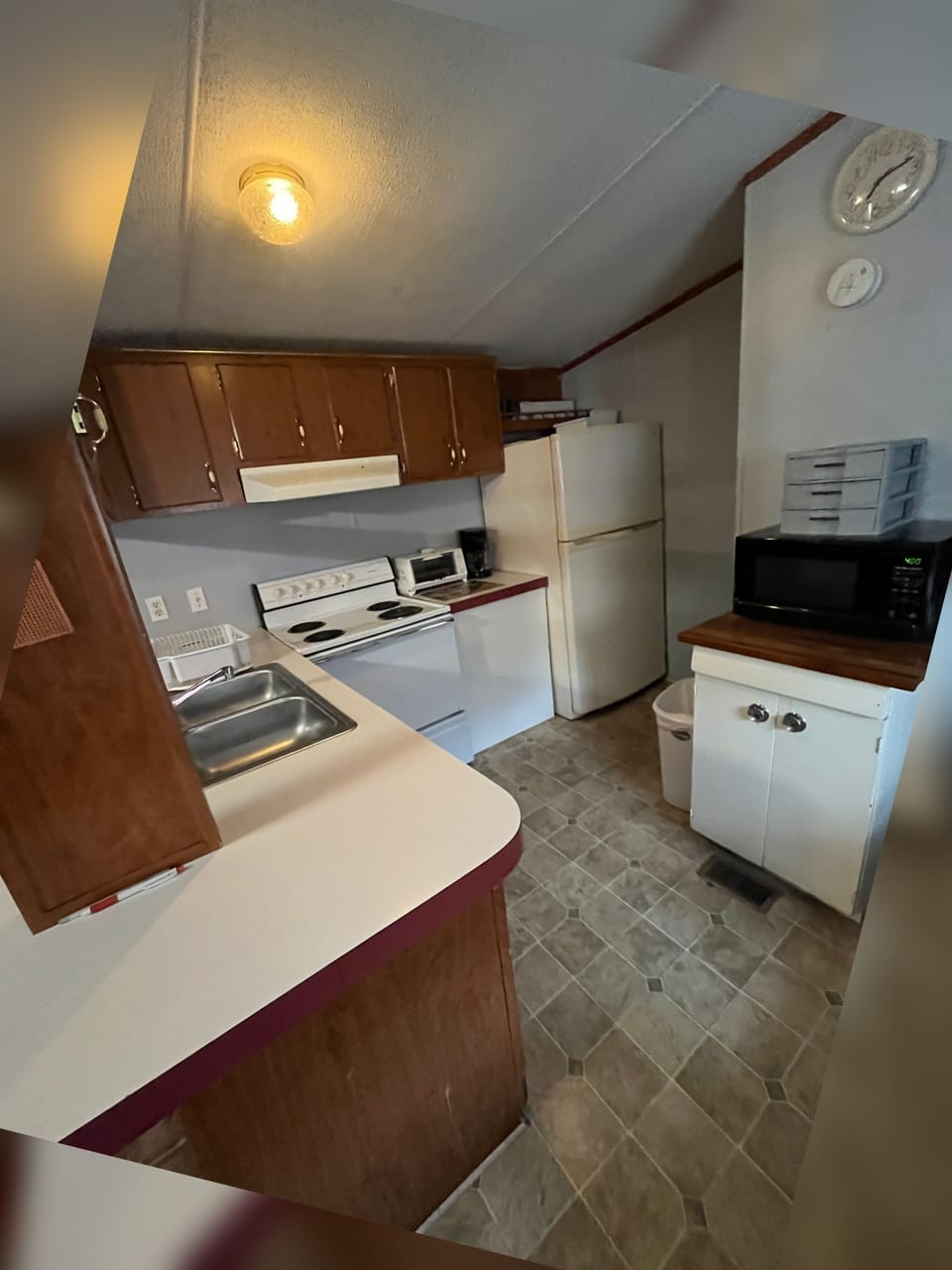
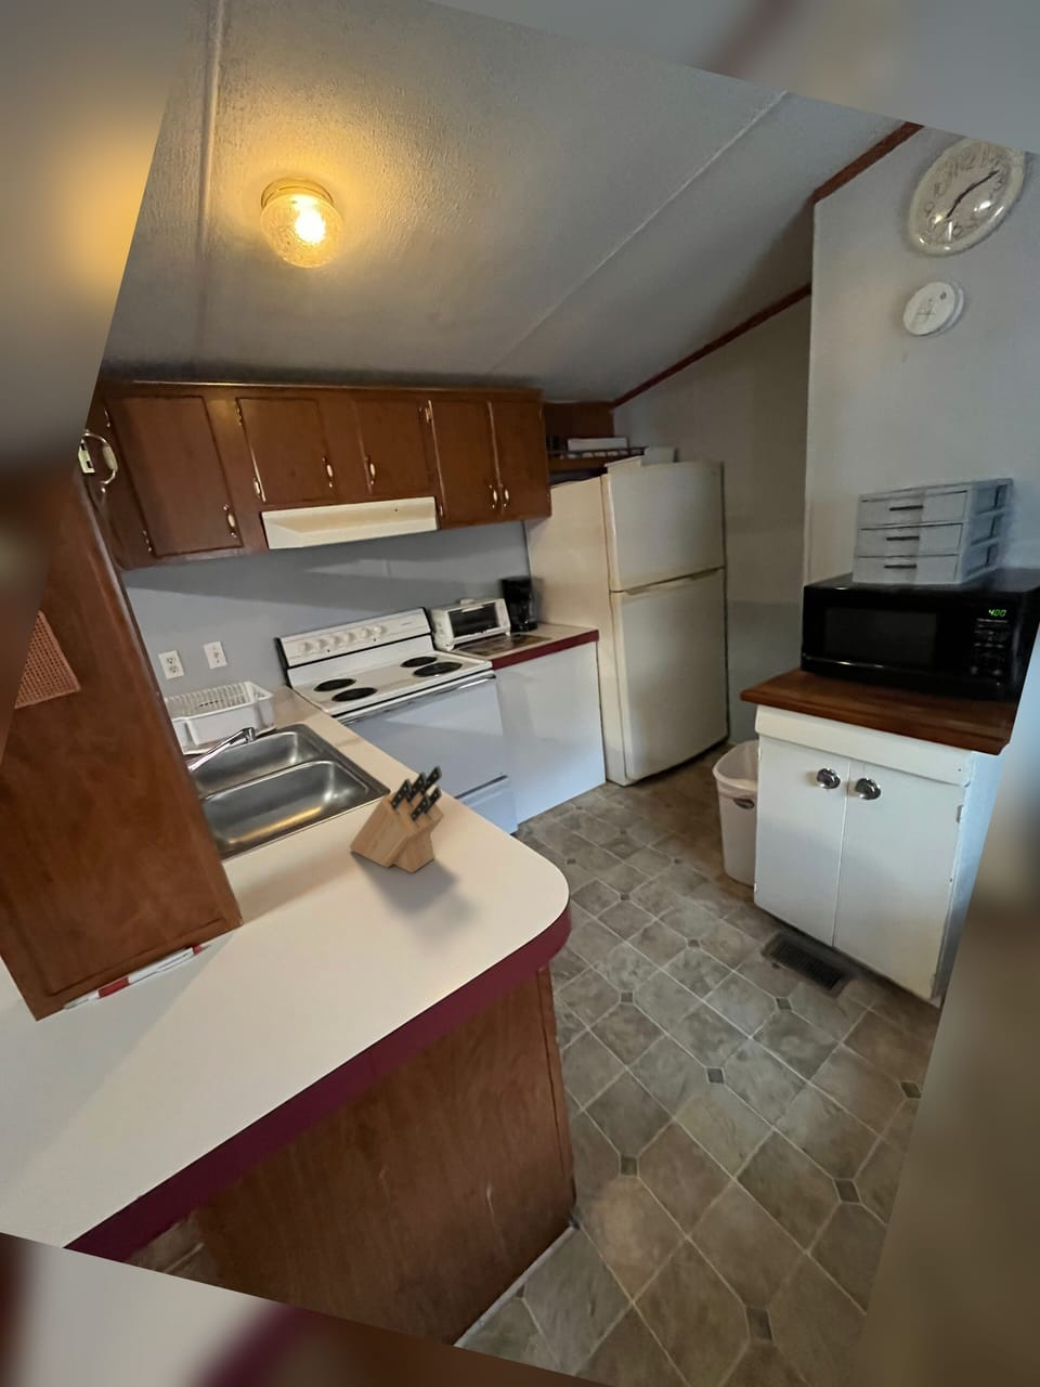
+ knife block (395, 809)
